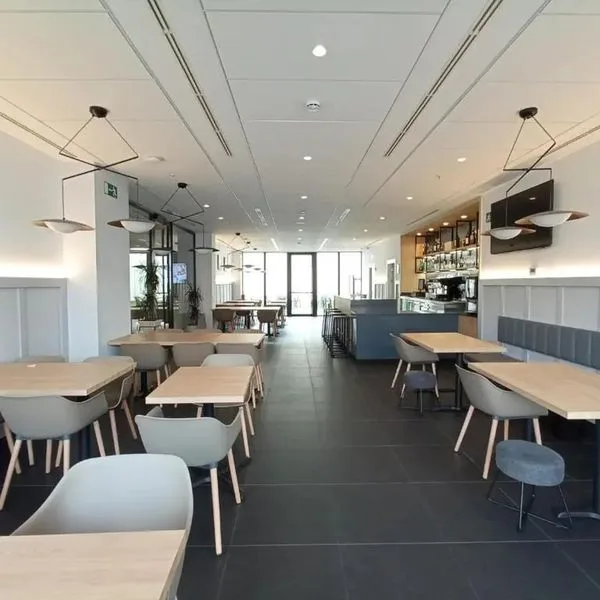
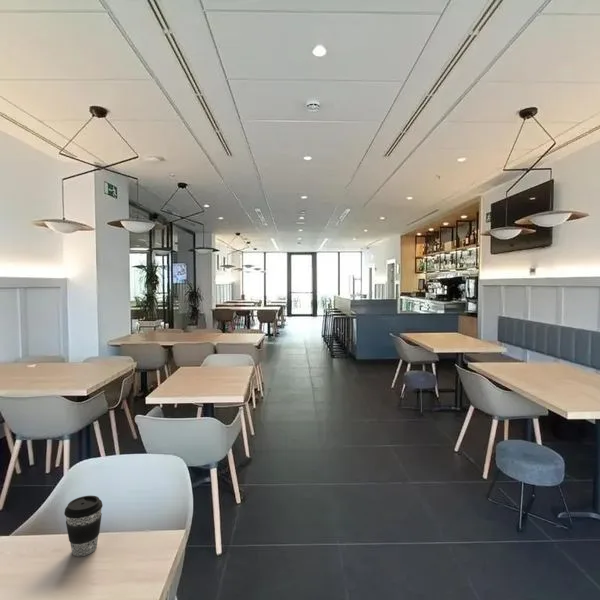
+ coffee cup (84, 526)
